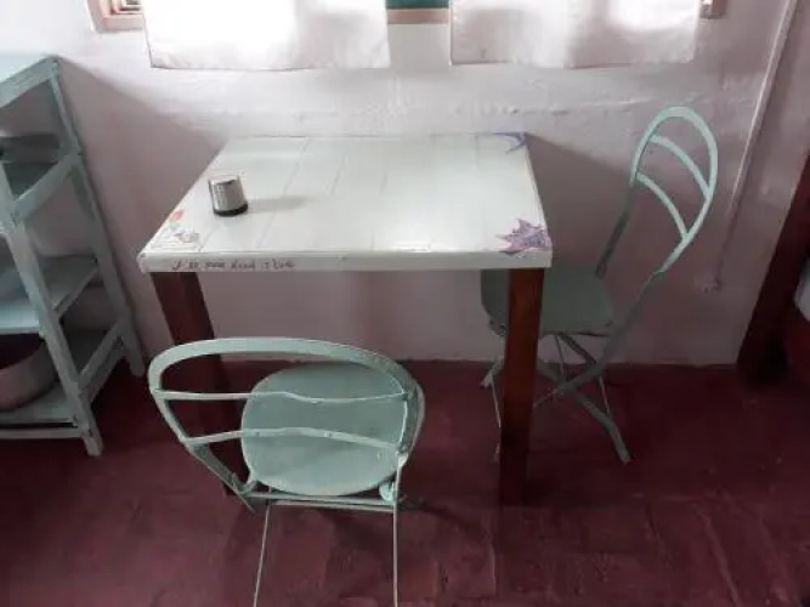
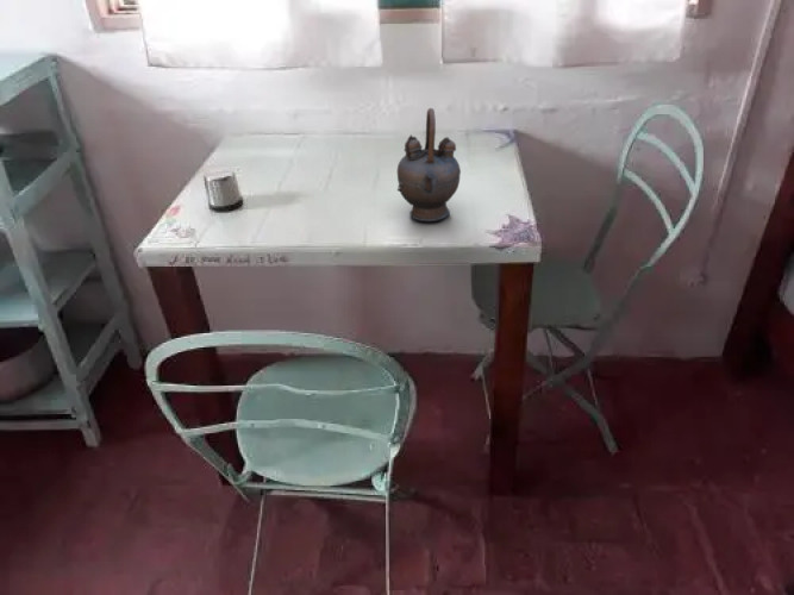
+ teapot (427, 167)
